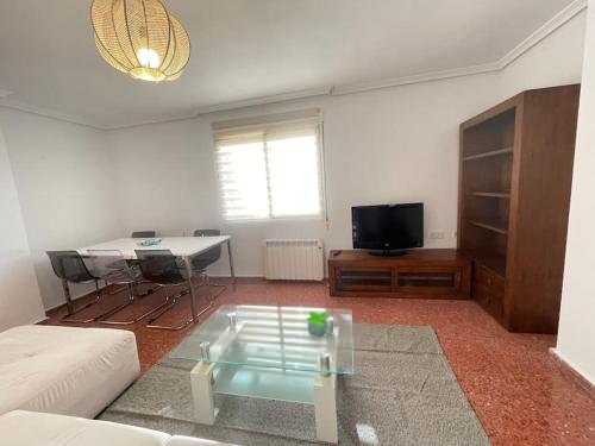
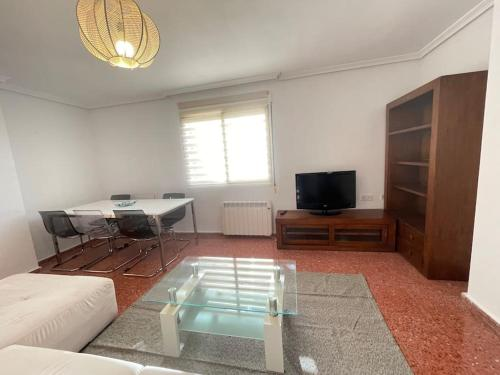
- potted plant (318, 322)
